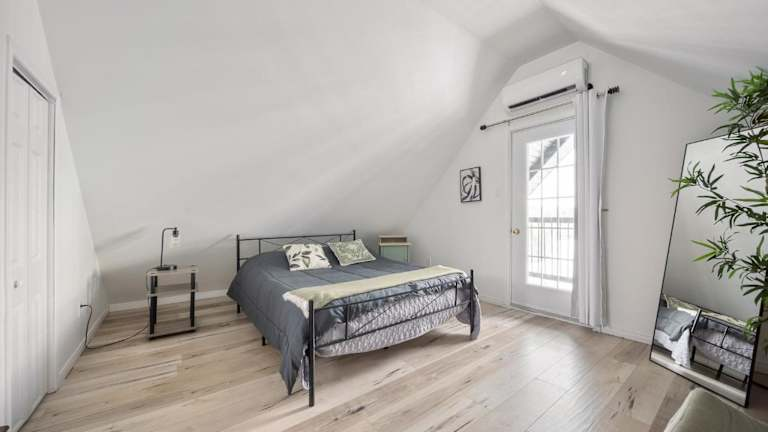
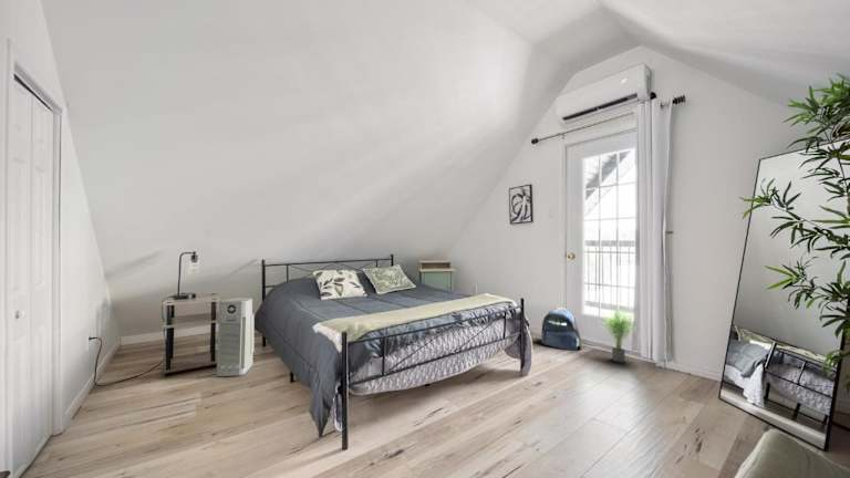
+ backpack (561, 326)
+ potted plant (614, 332)
+ air purifier (237, 333)
